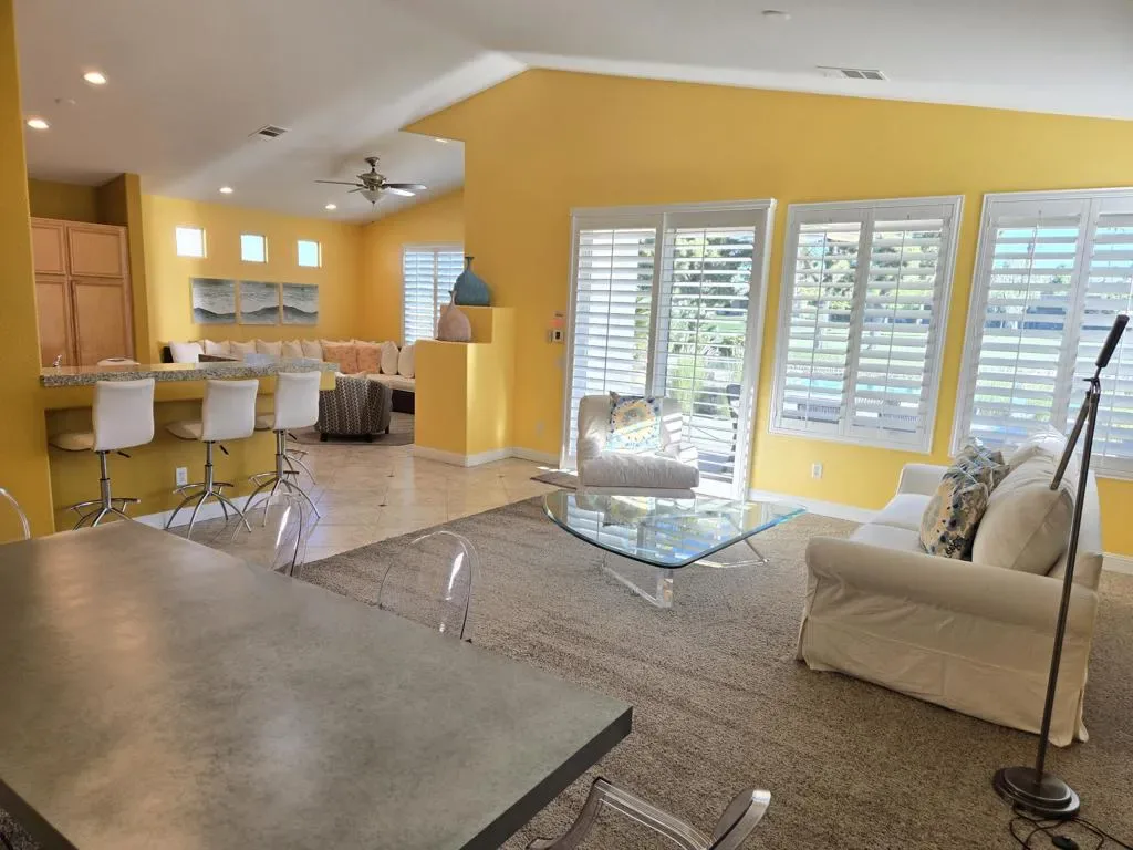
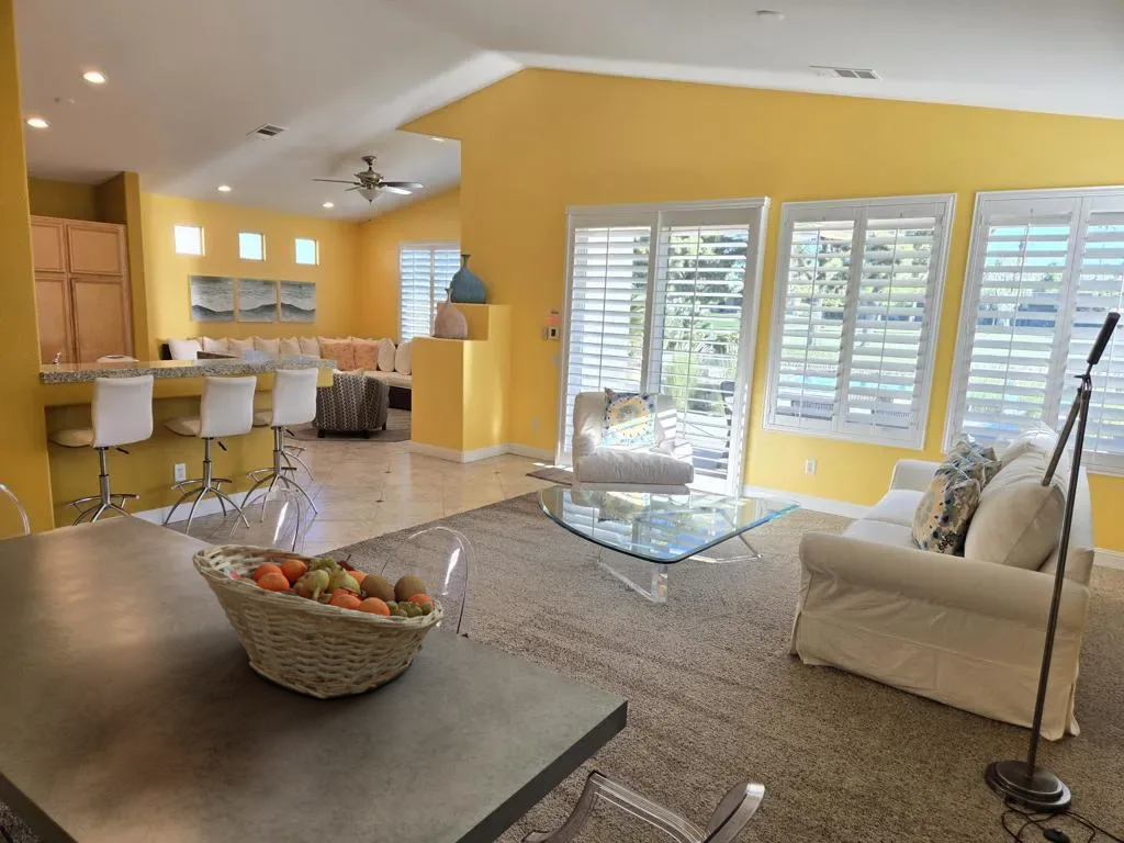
+ fruit basket (321, 603)
